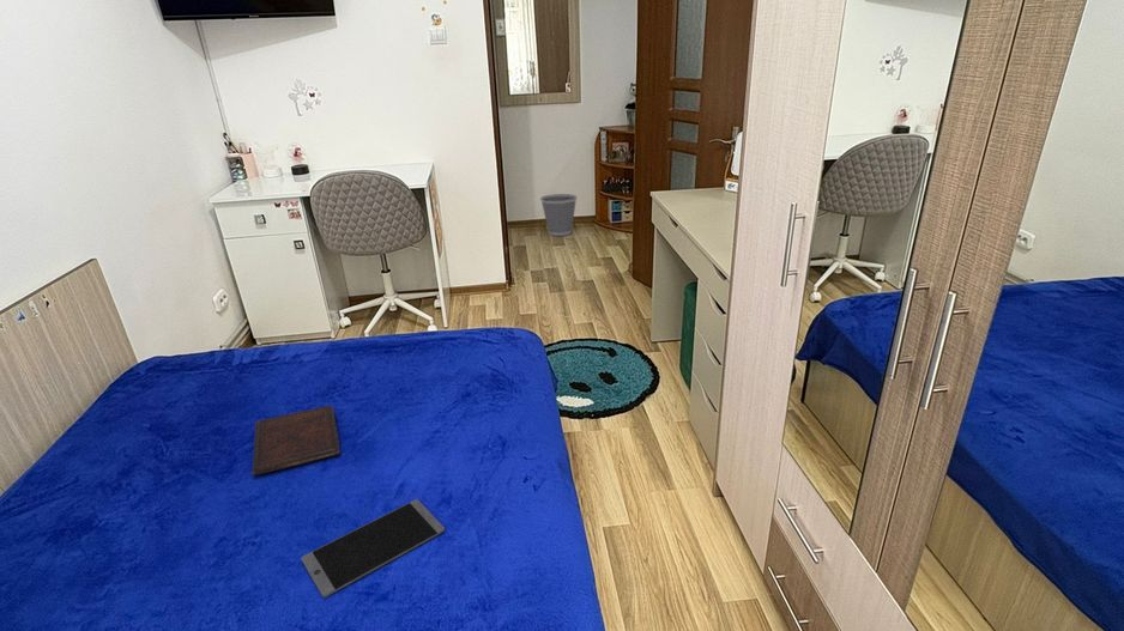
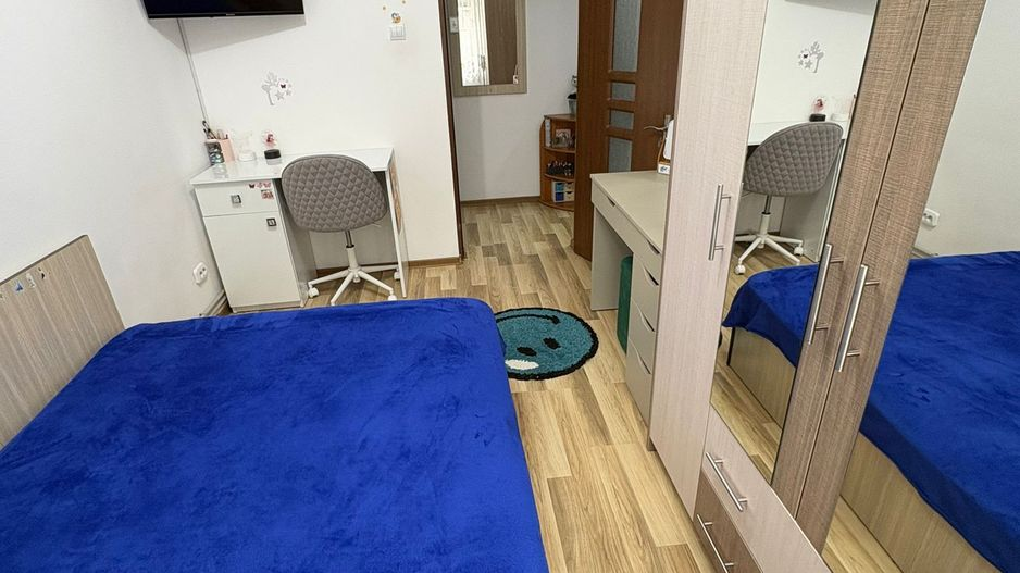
- book (296, 436)
- tablet (374, 542)
- wastebasket (558, 214)
